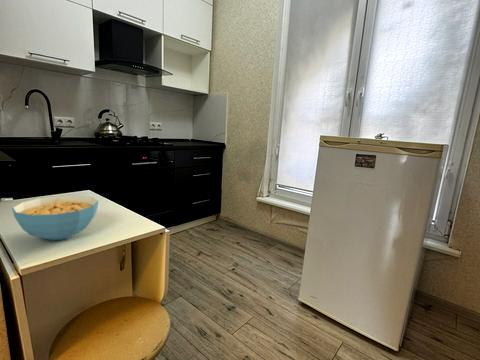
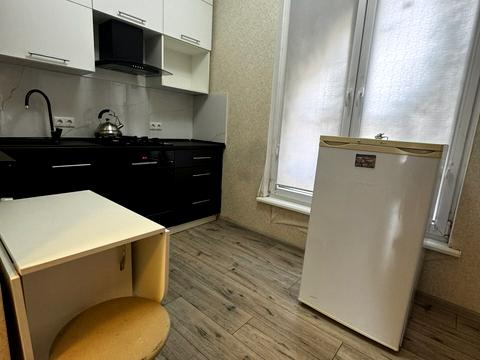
- cereal bowl (59, 220)
